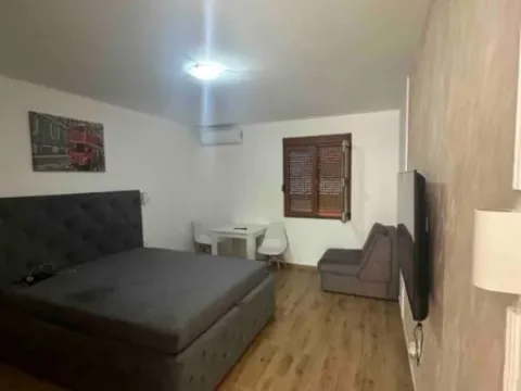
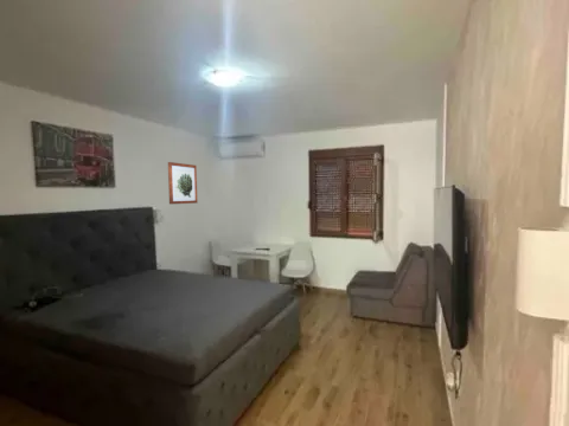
+ wall art (183, 183)
